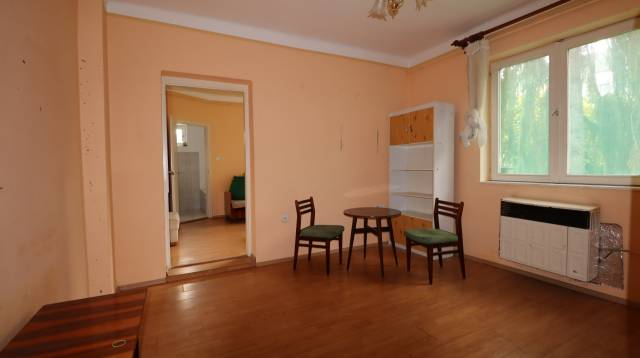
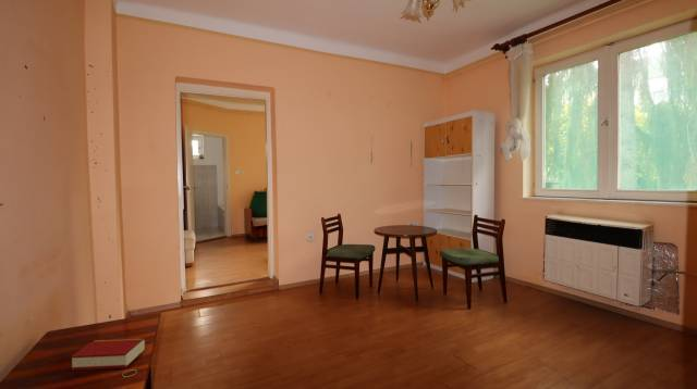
+ book (110, 352)
